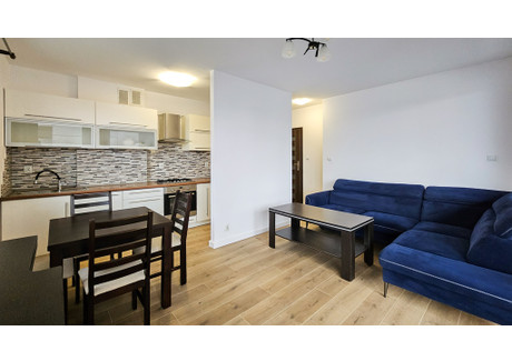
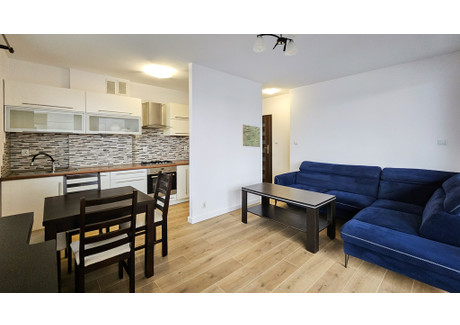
+ wall art (251, 136)
